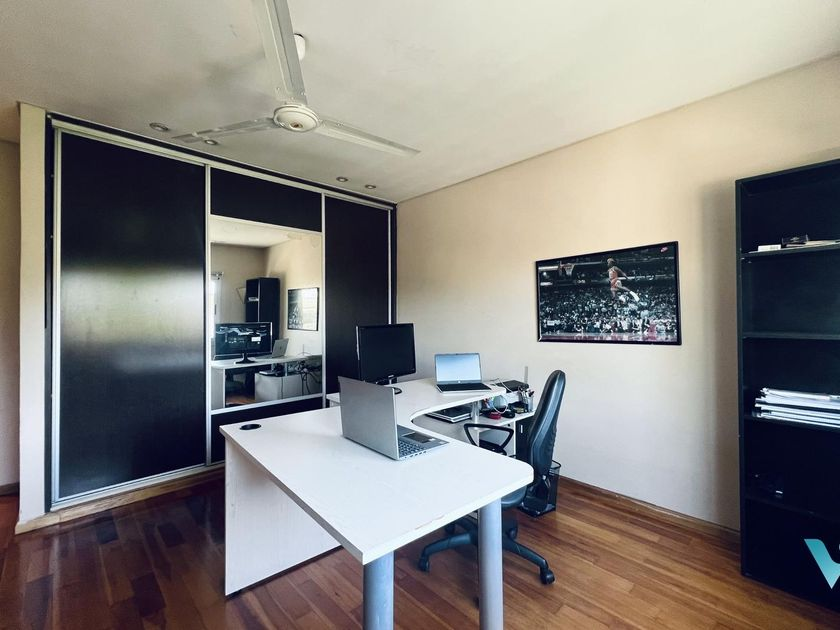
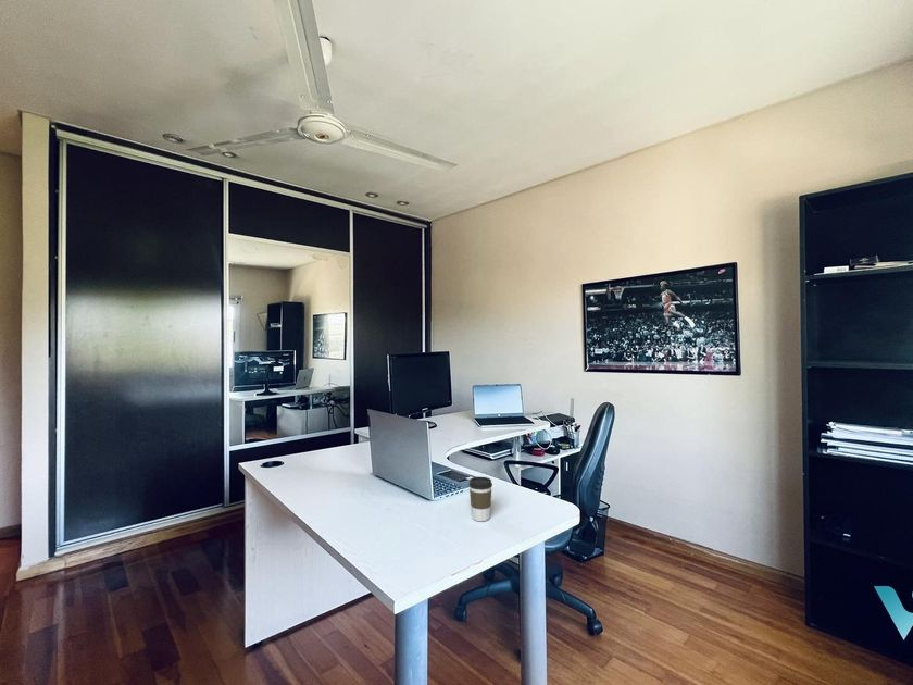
+ coffee cup (480, 498)
